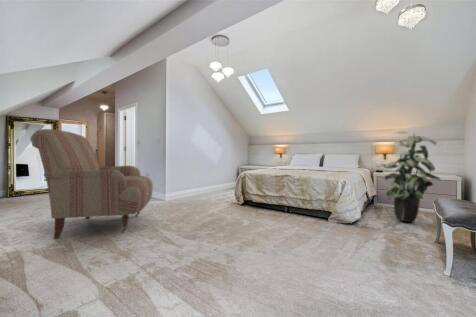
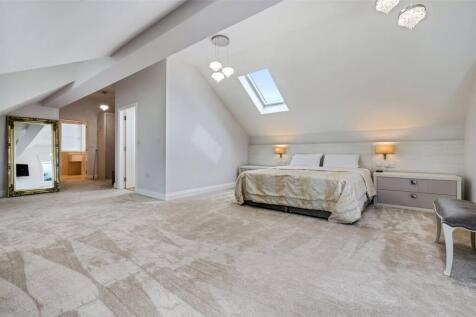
- chair (103, 178)
- indoor plant (406, 175)
